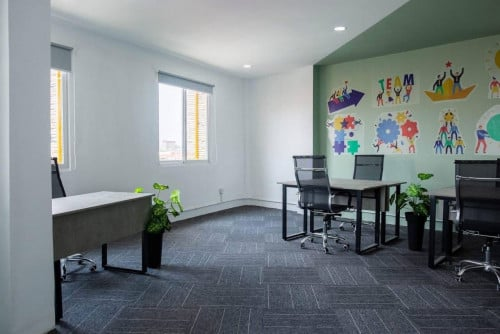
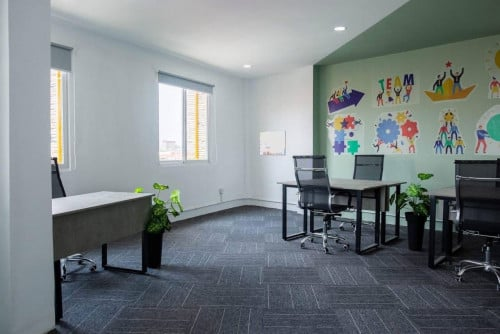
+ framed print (272, 143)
